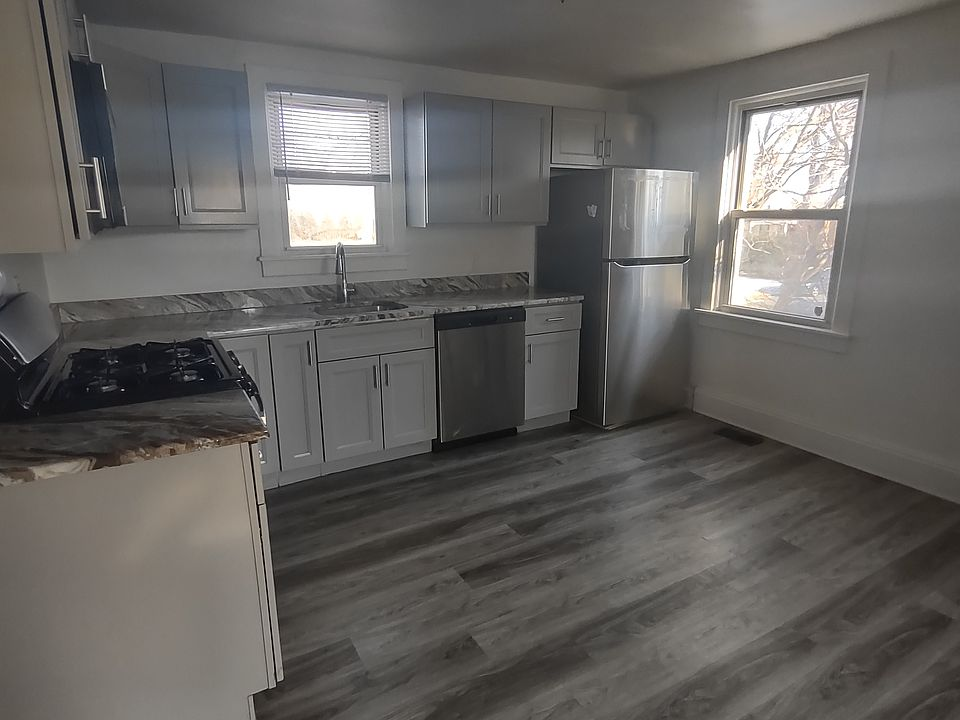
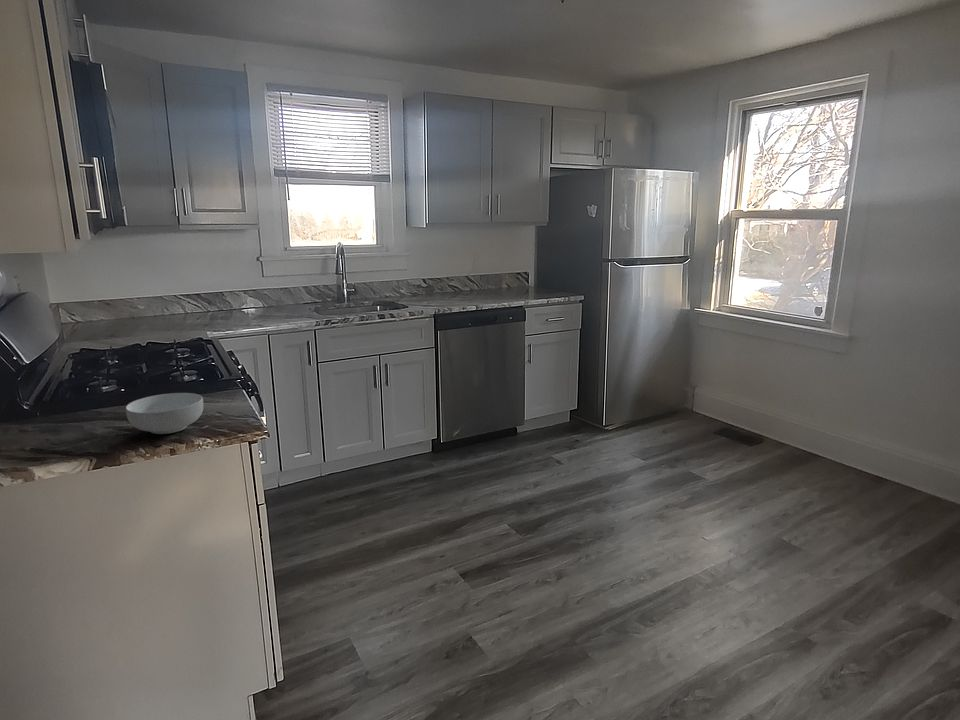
+ cereal bowl (166, 415)
